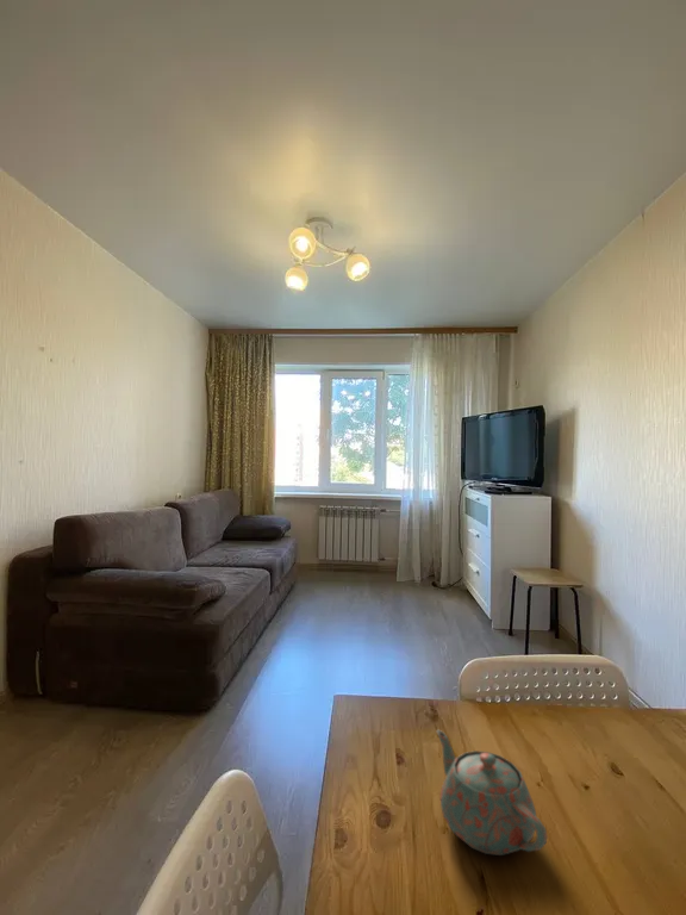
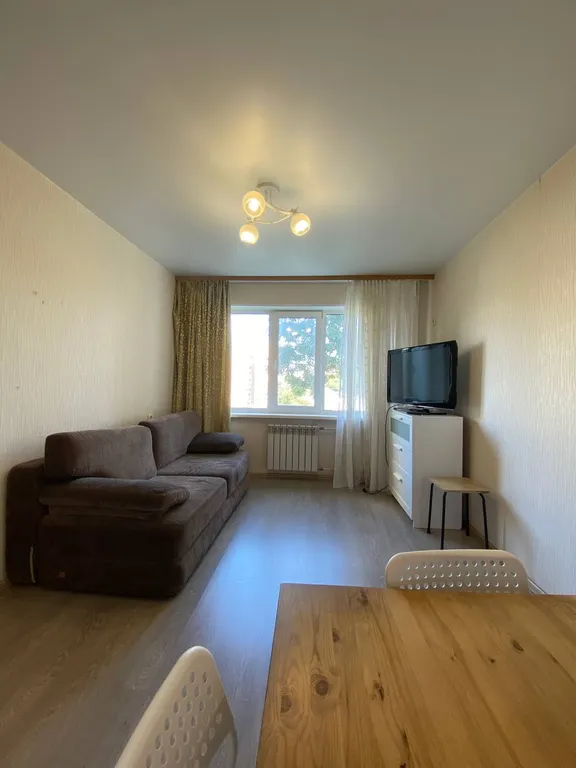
- teapot (484, 789)
